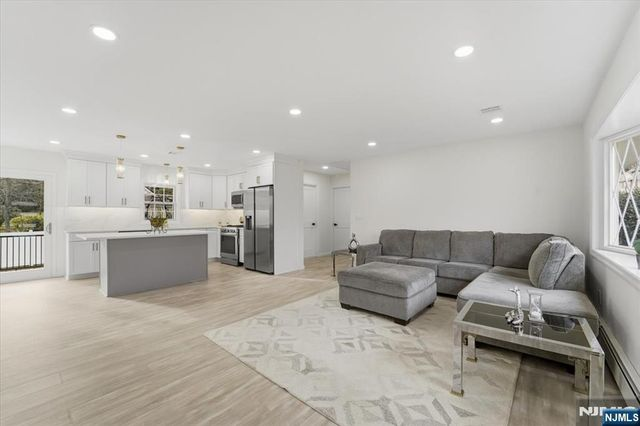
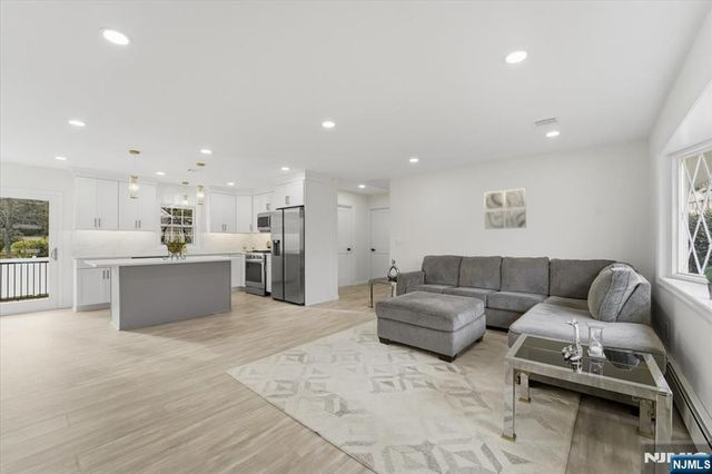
+ wall art (505, 208)
